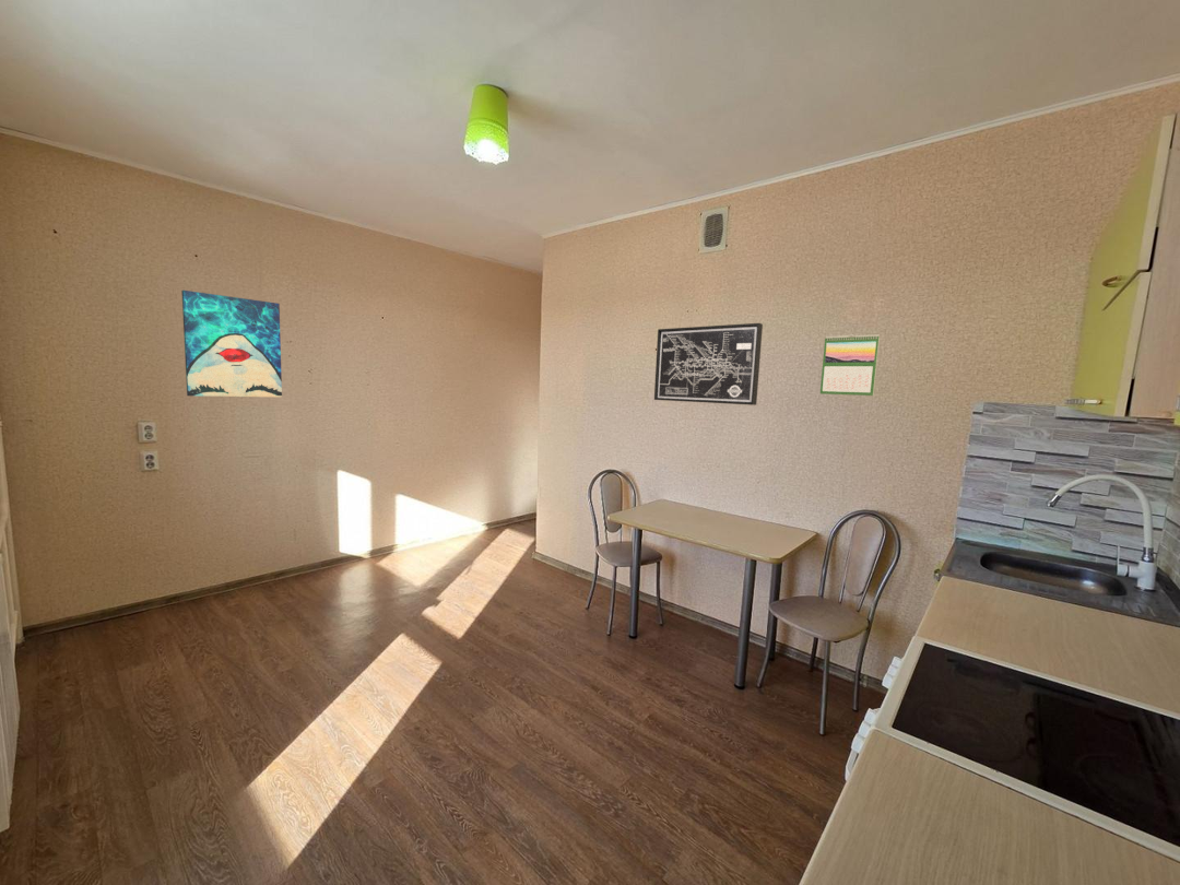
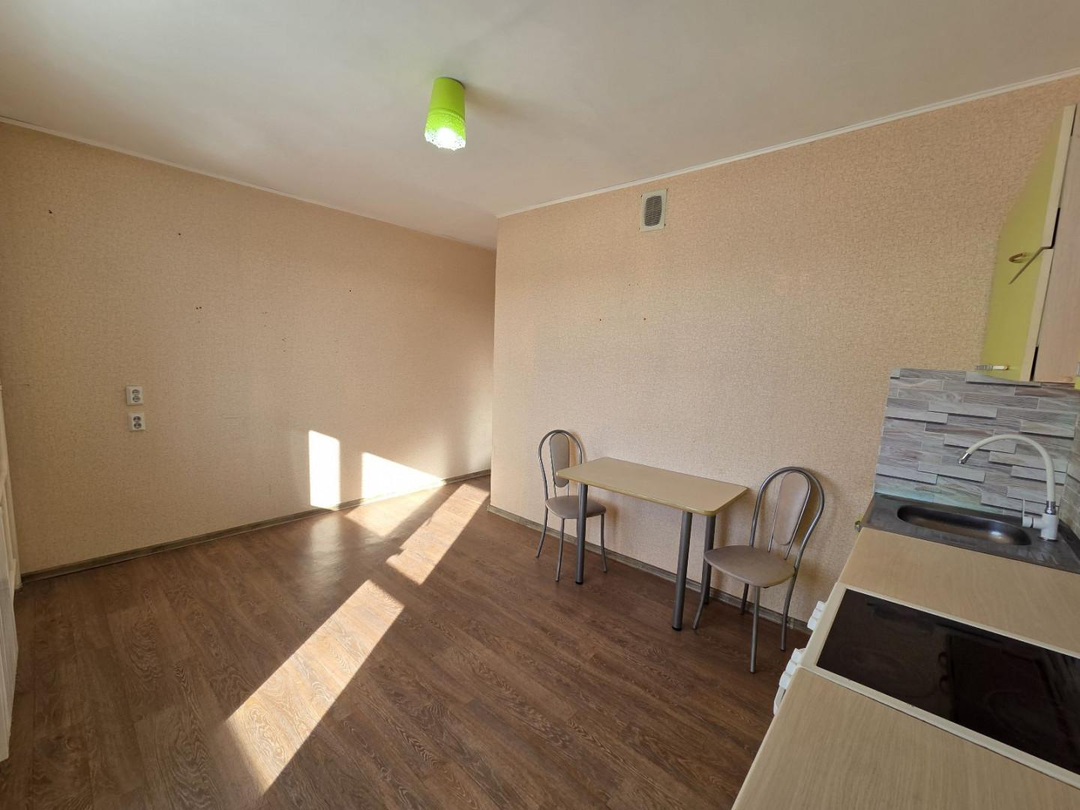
- wall art (235, 347)
- calendar (848, 364)
- wall art (704, 364)
